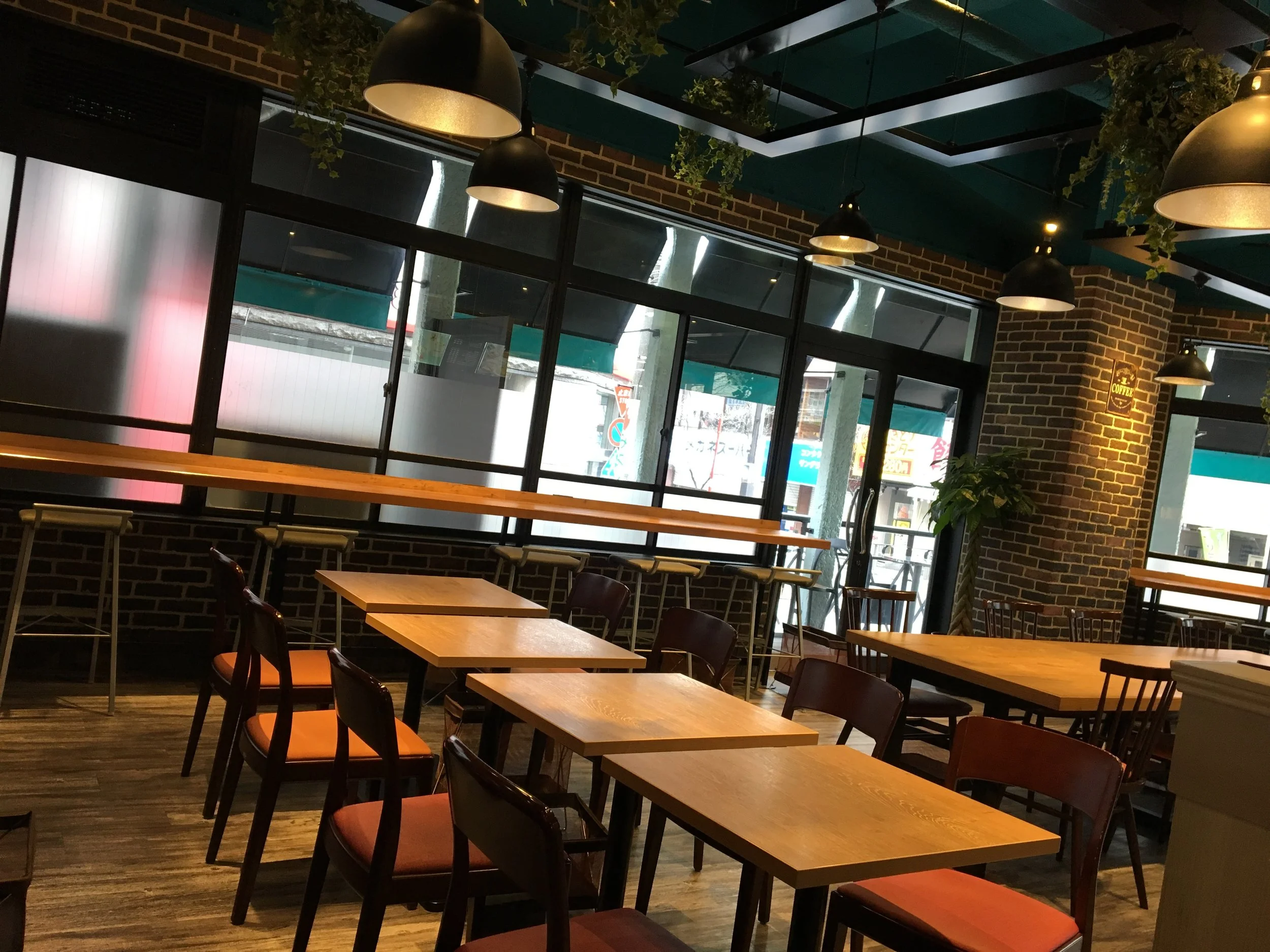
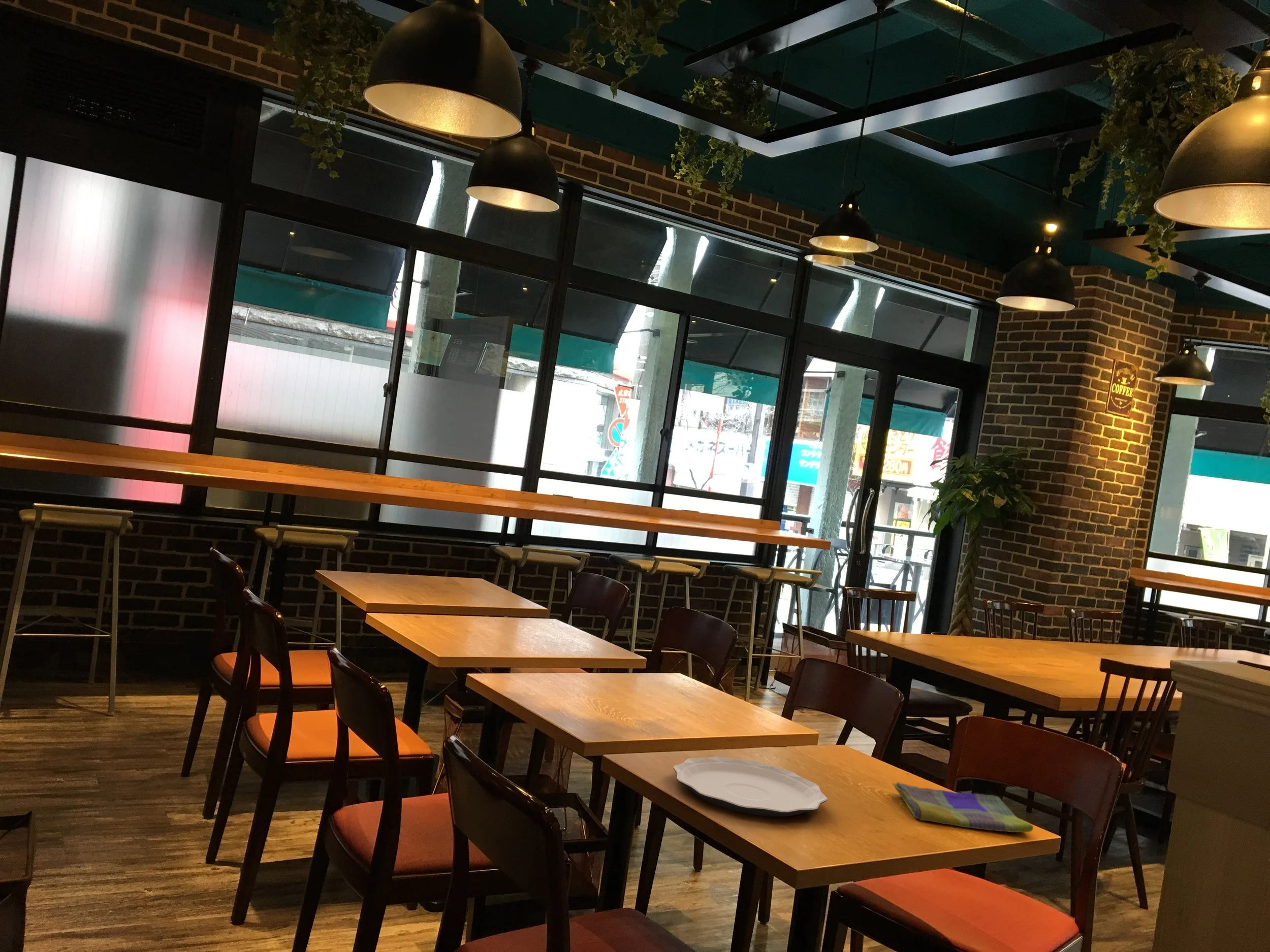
+ dish towel (960, 807)
+ plate (748, 787)
